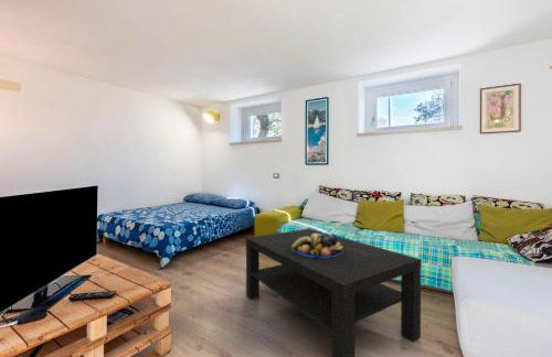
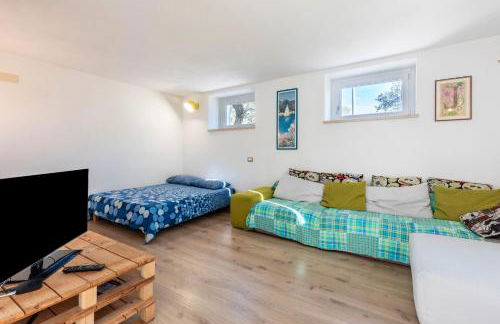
- fruit bowl (317, 241)
- coffee table (320, 280)
